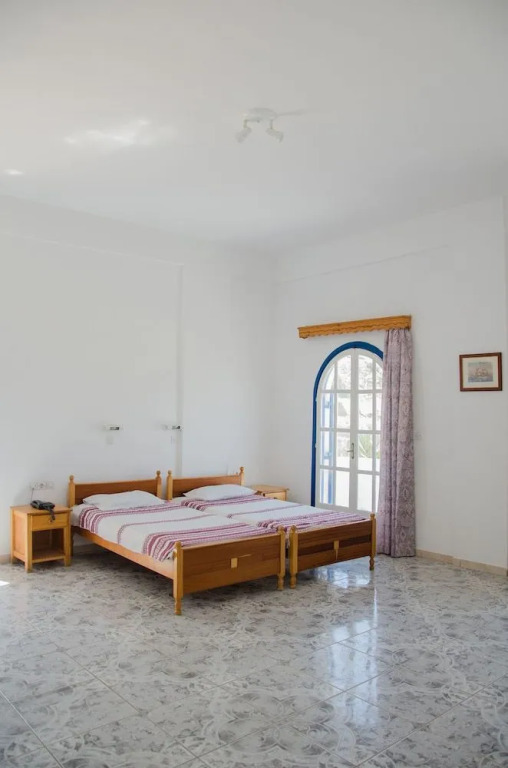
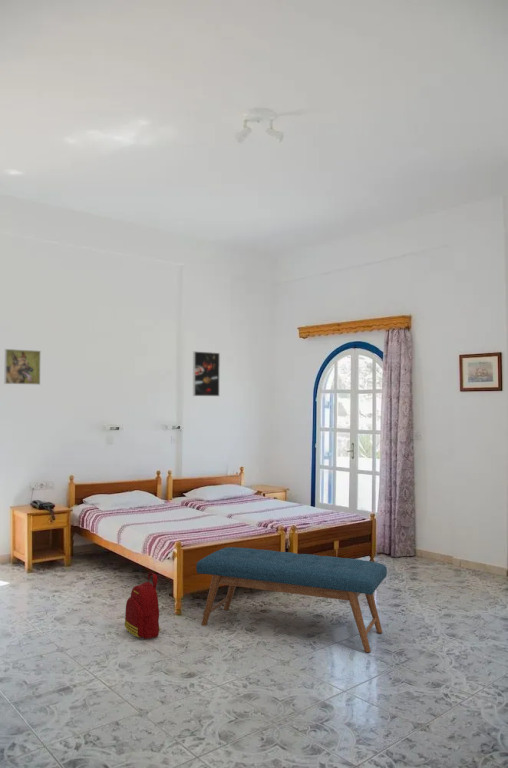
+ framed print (22, 367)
+ bench (290, 592)
+ backpack (142, 603)
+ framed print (206, 374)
